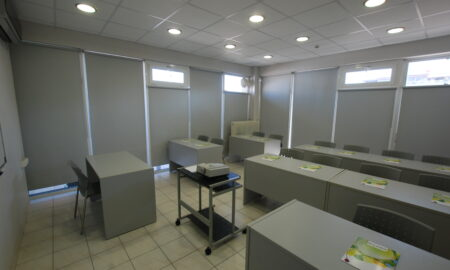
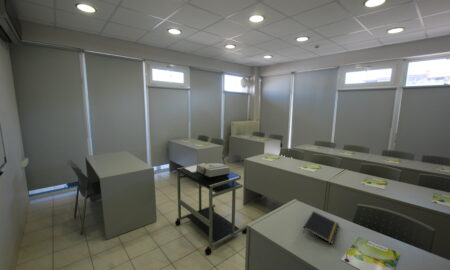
+ notepad (321, 225)
